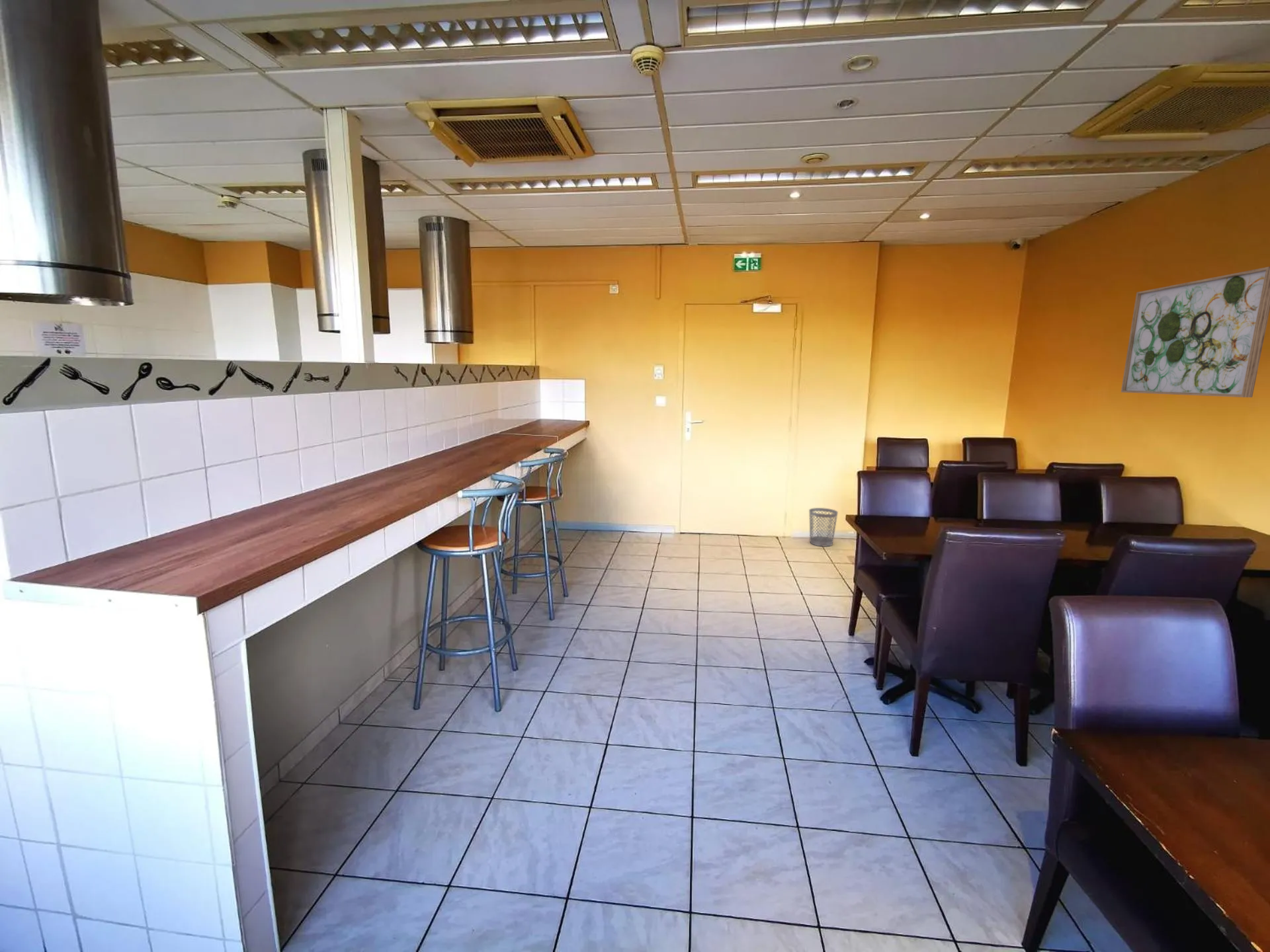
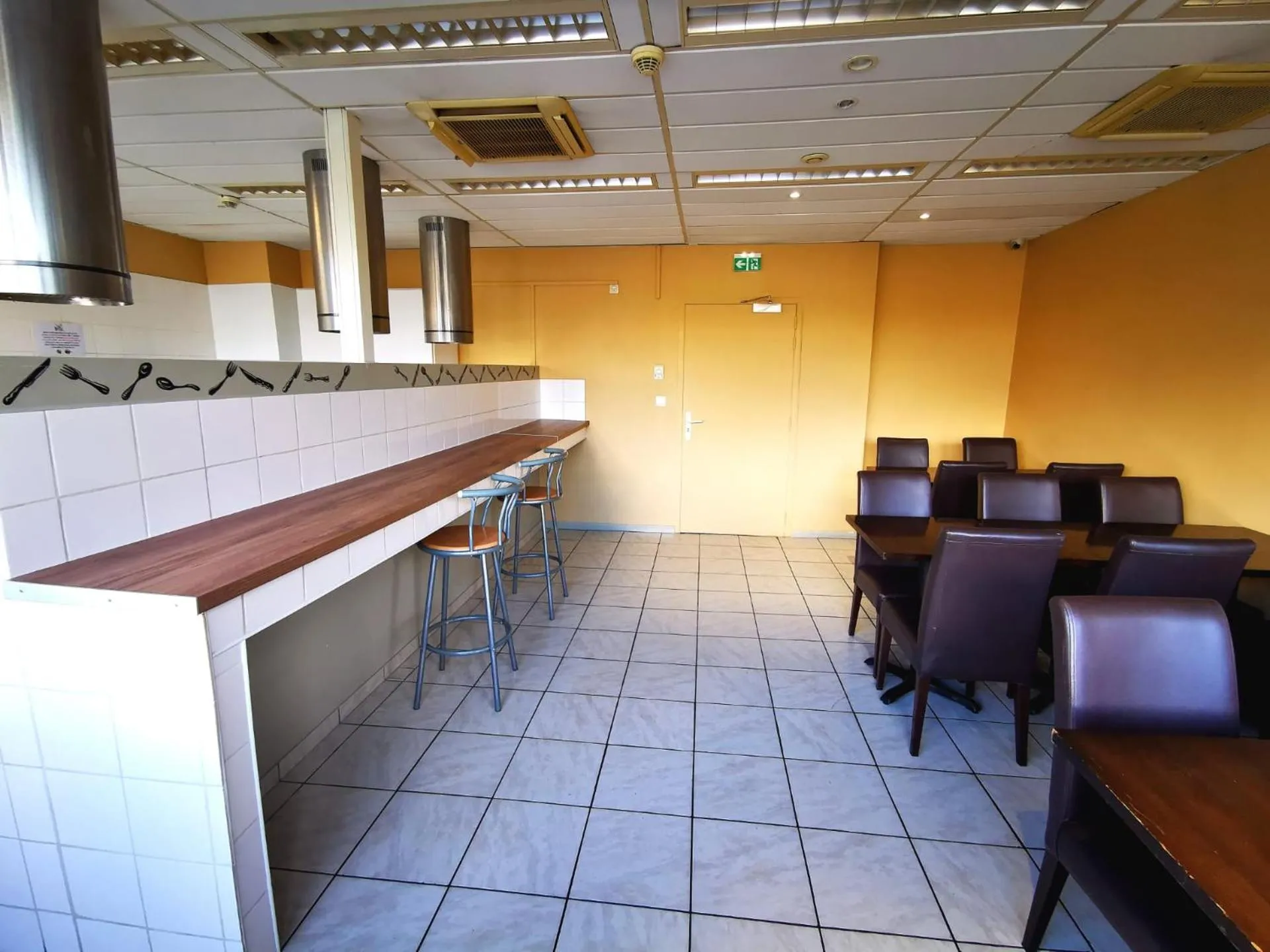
- wastebasket (822, 527)
- wall art (1185, 338)
